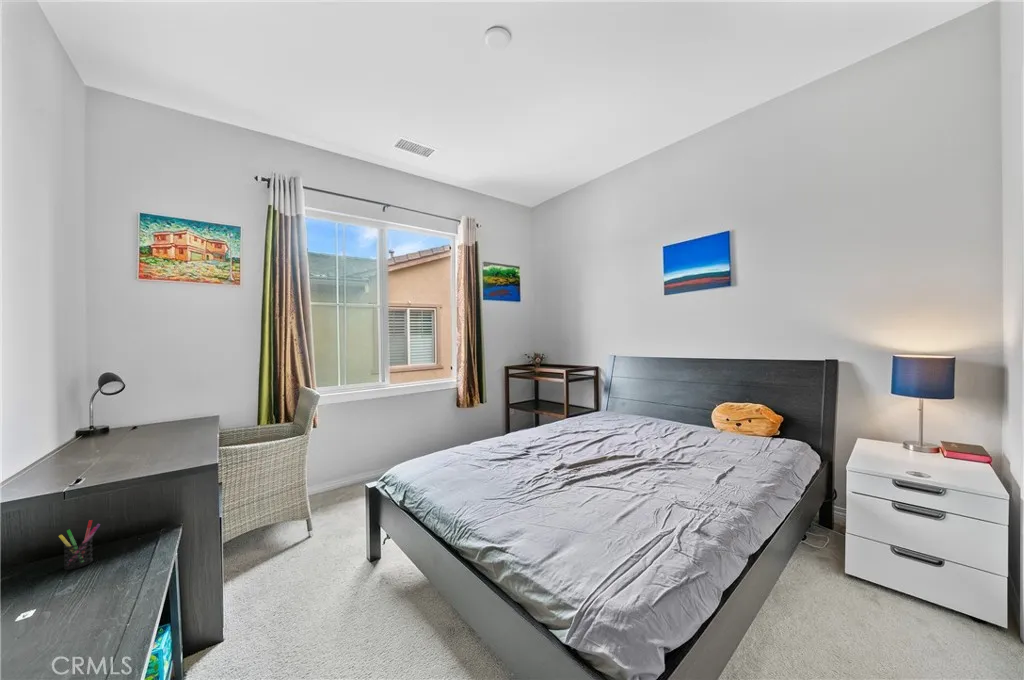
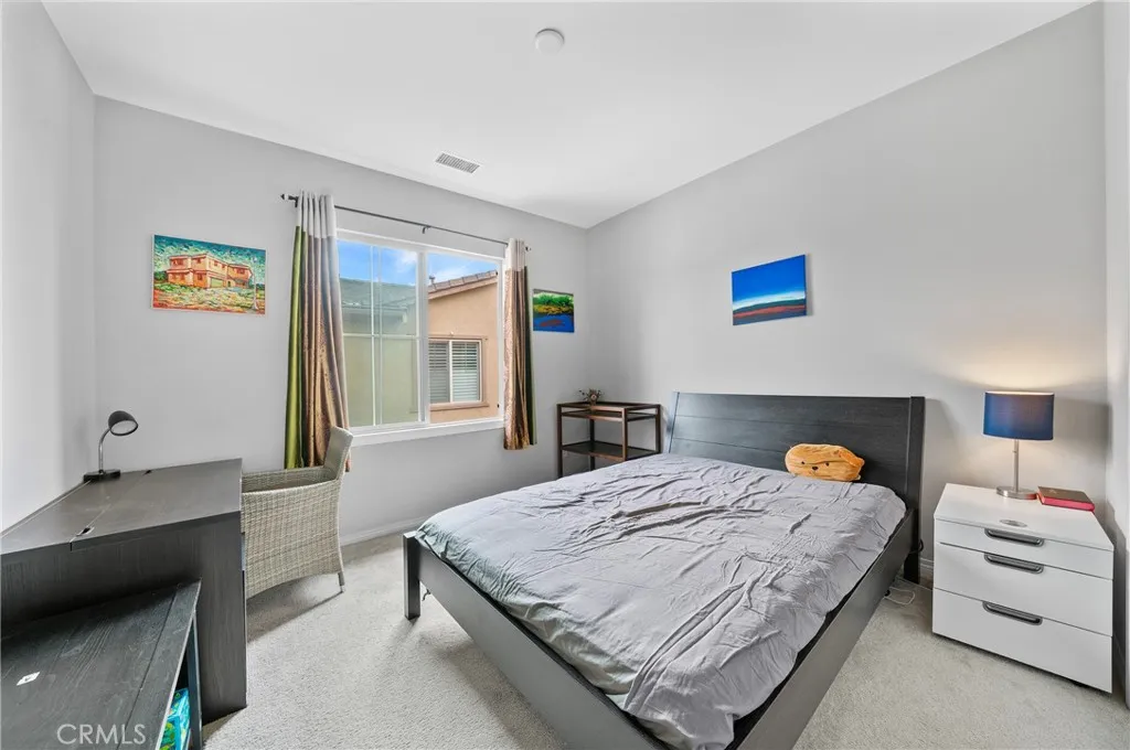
- pen holder (78, 544)
